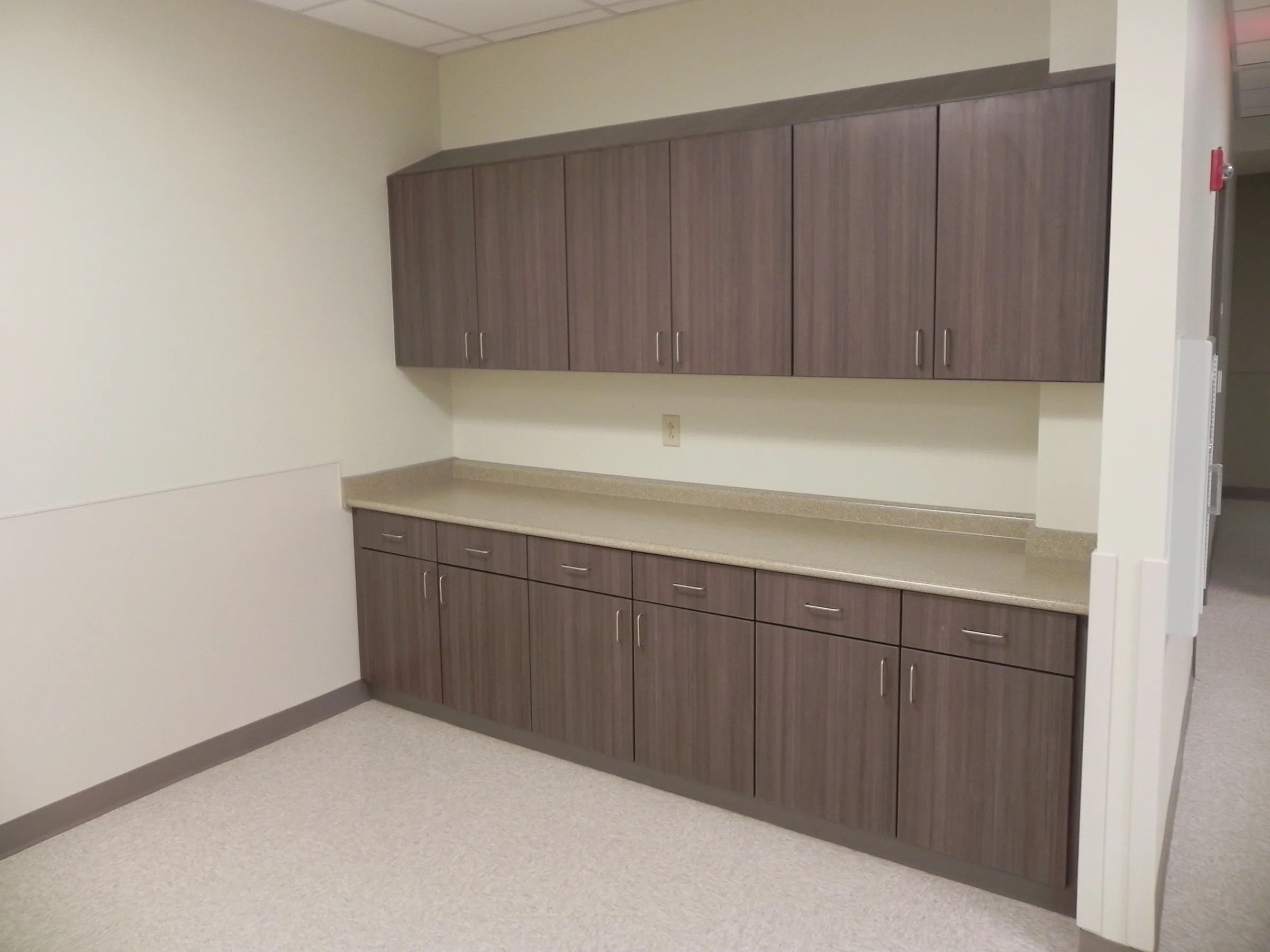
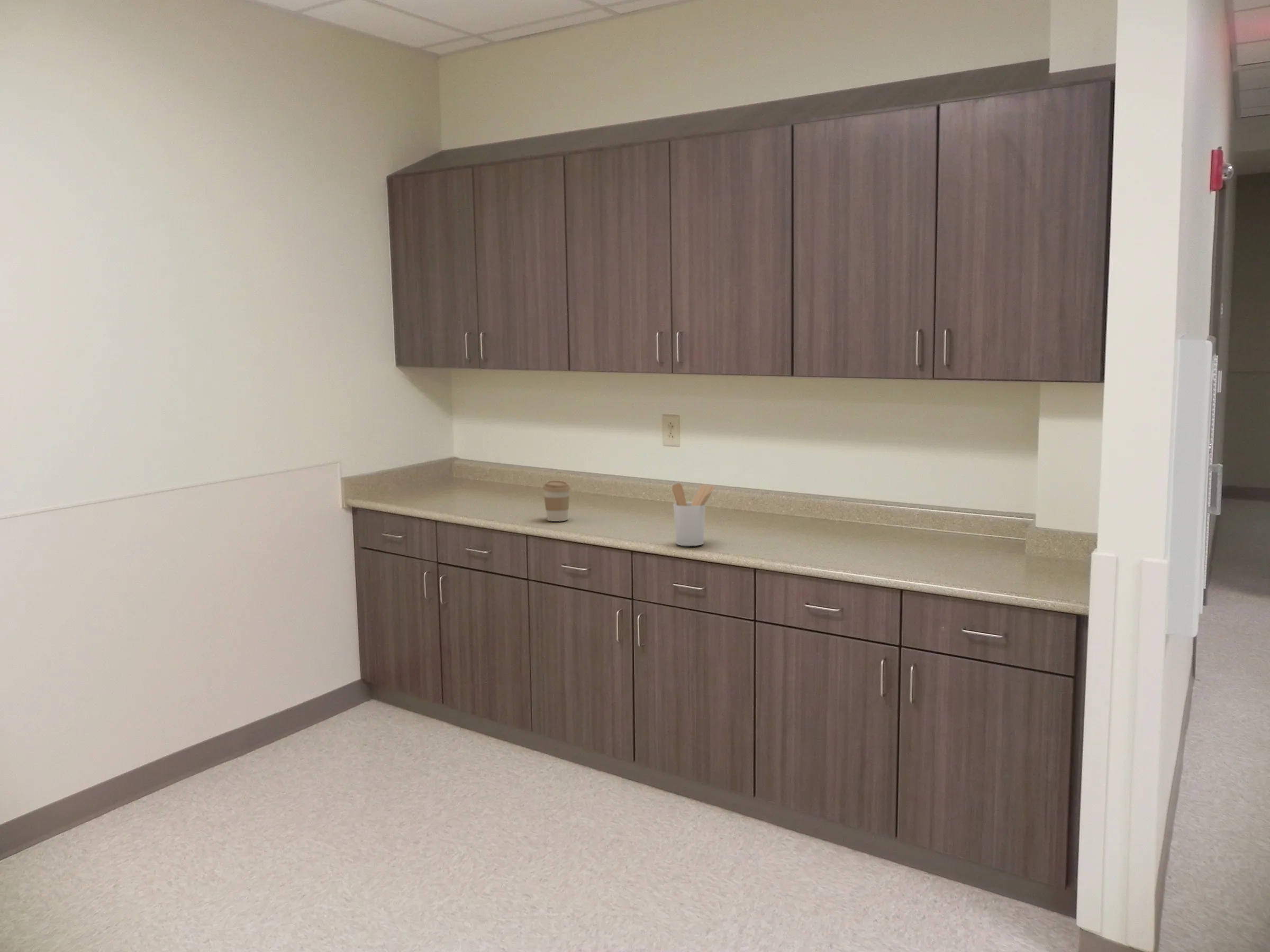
+ utensil holder (695, 513)
+ coffee cup (557, 500)
